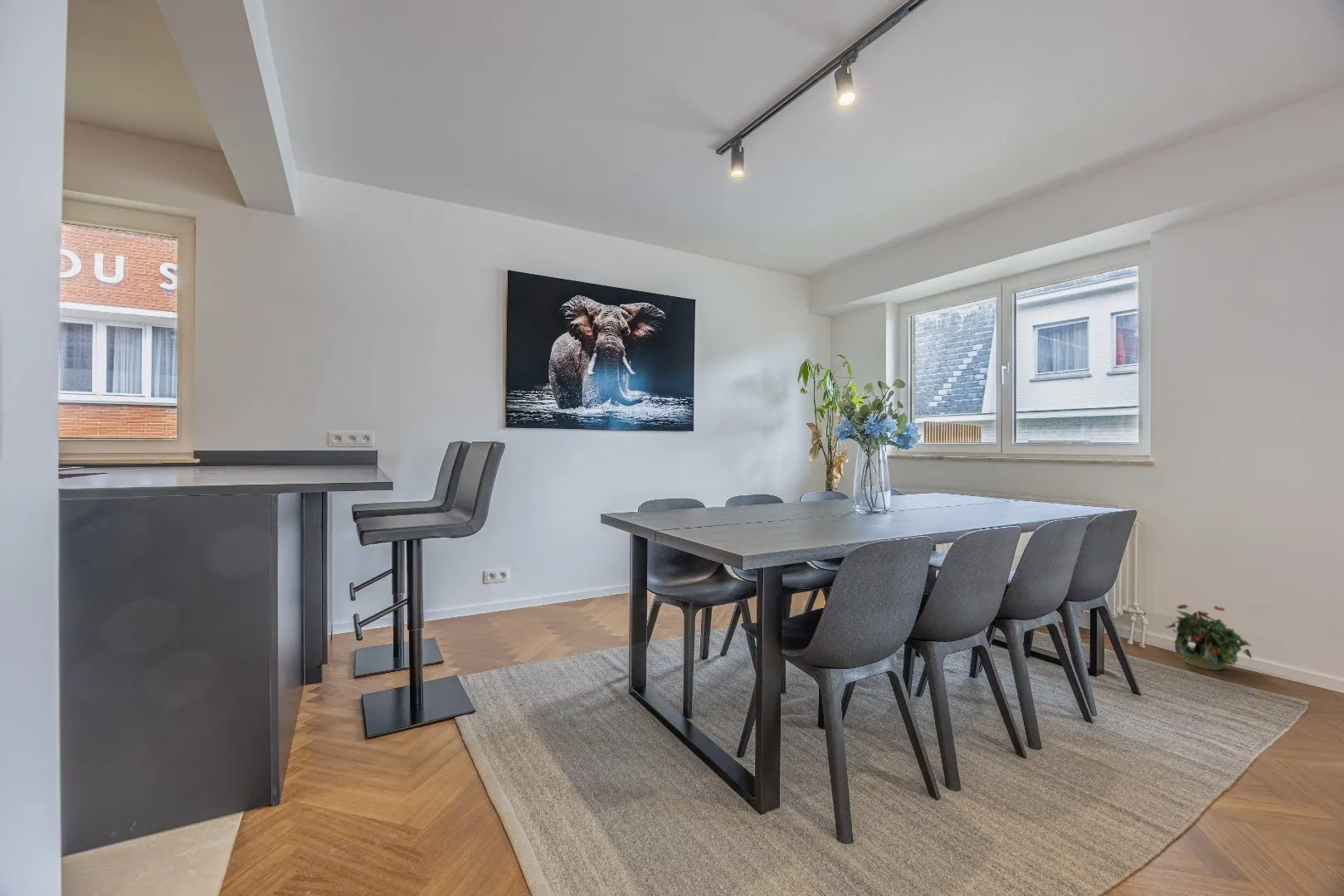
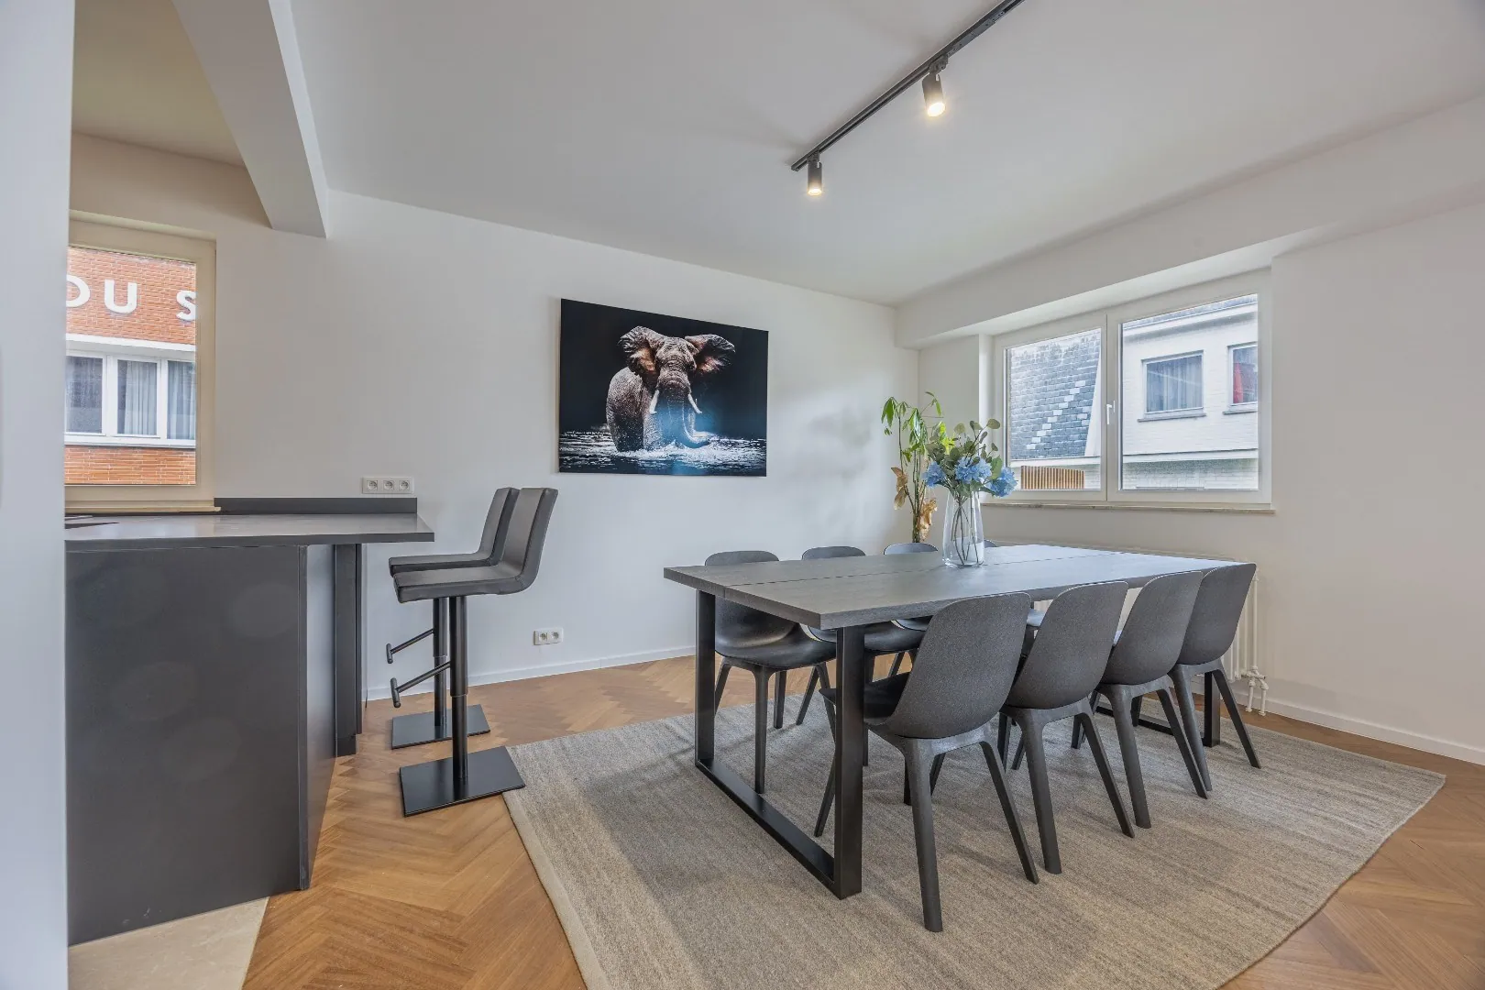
- potted plant (1210, 637)
